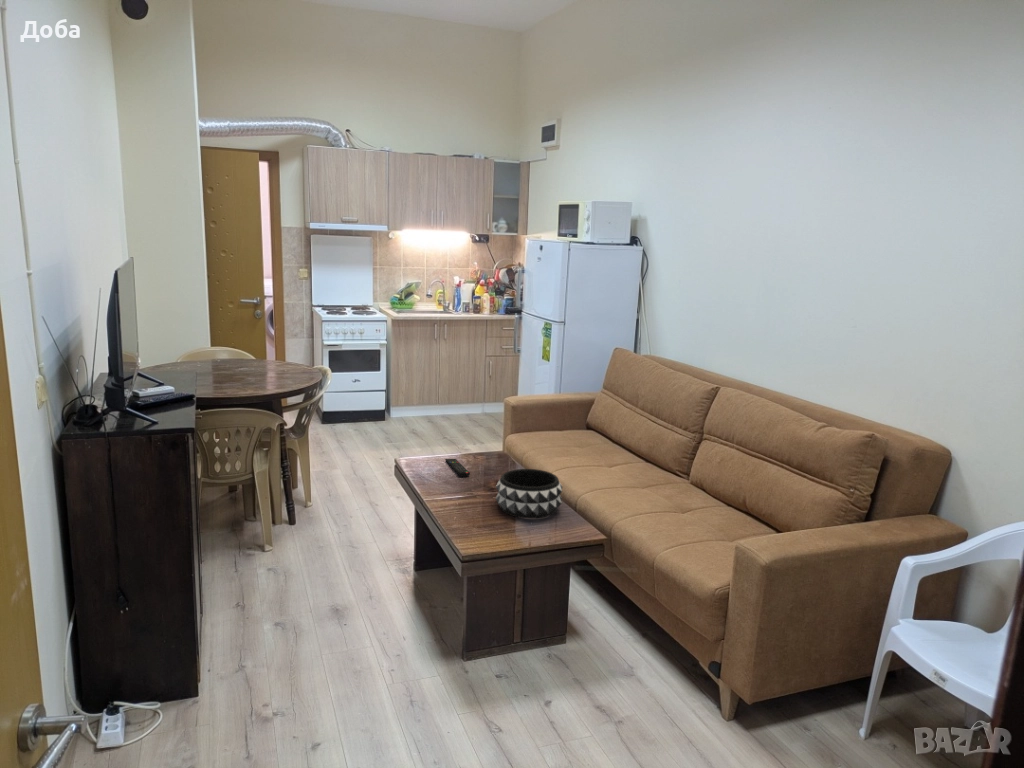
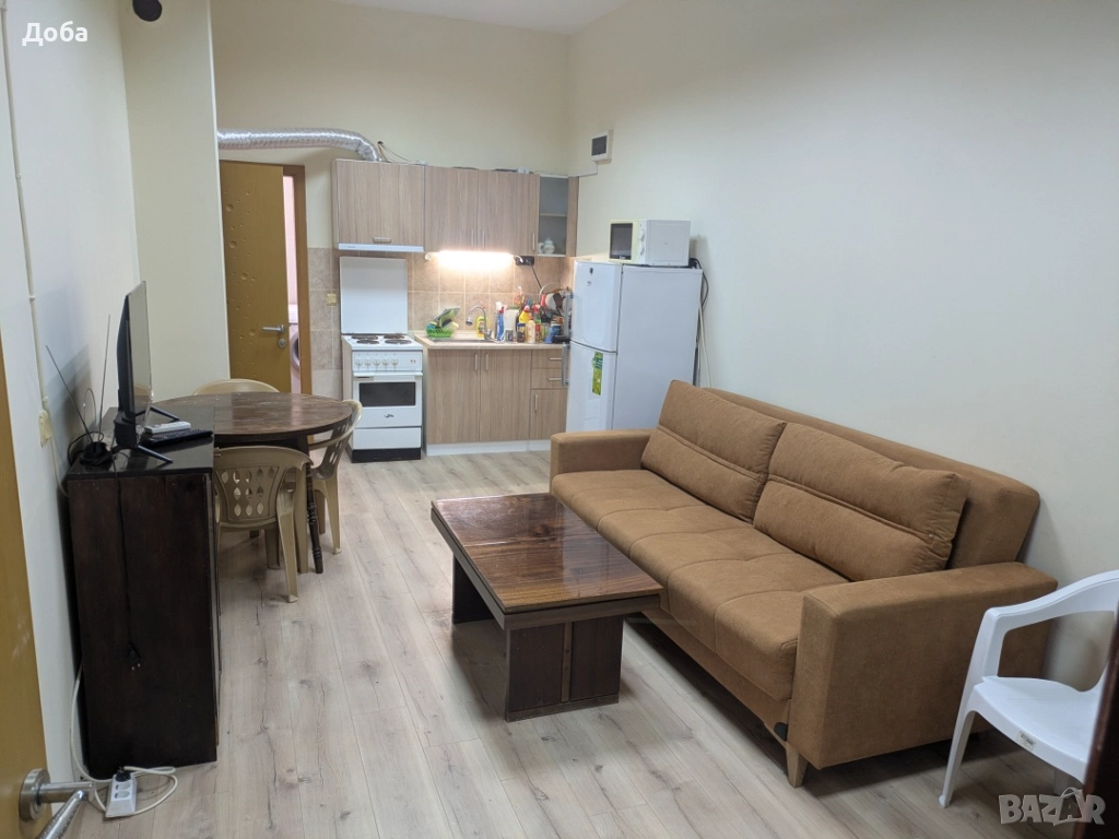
- remote control (457, 467)
- decorative bowl (529, 492)
